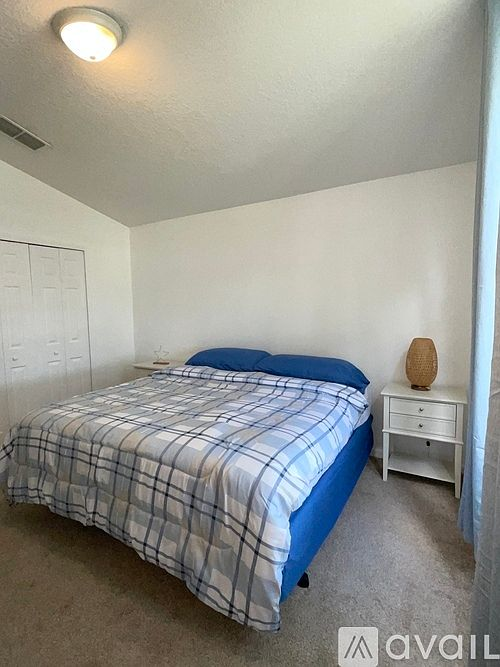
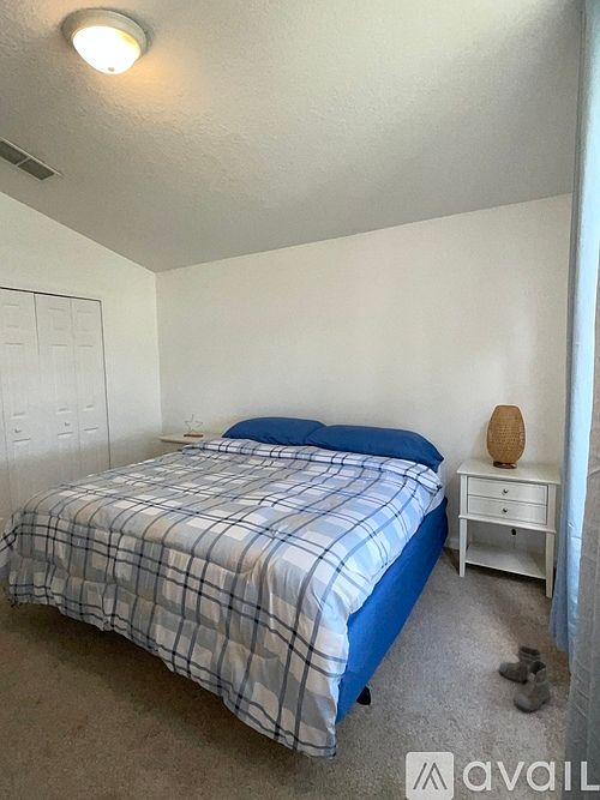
+ boots (524, 672)
